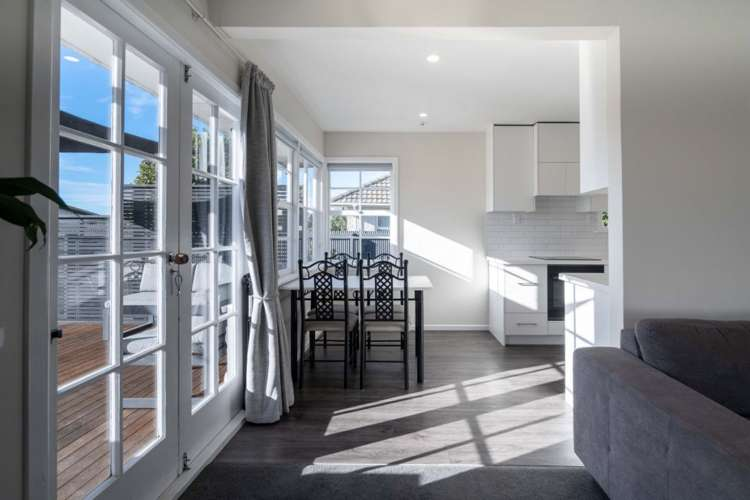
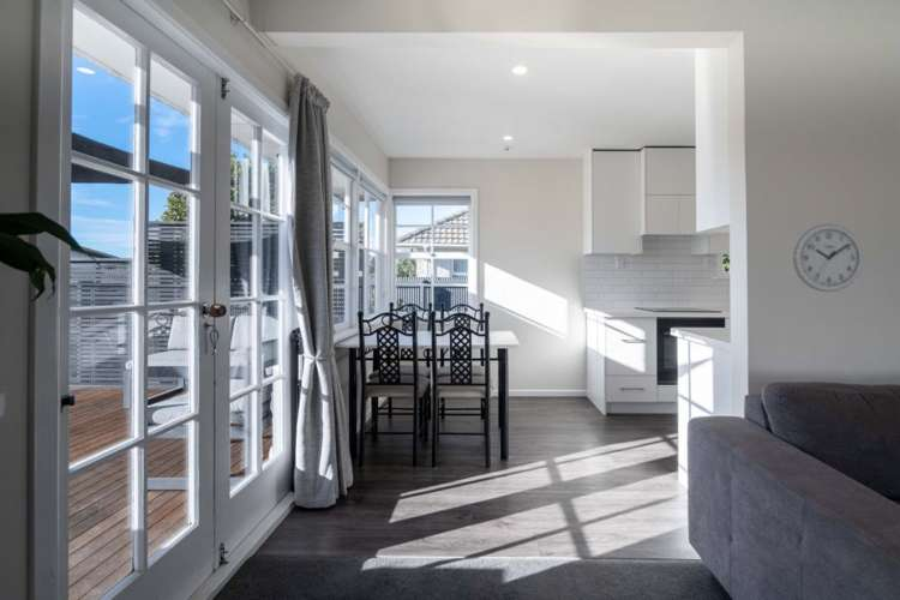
+ wall clock (828, 257)
